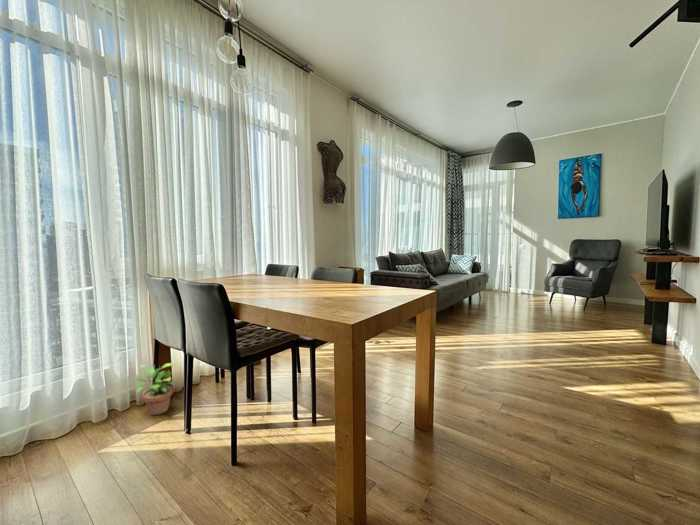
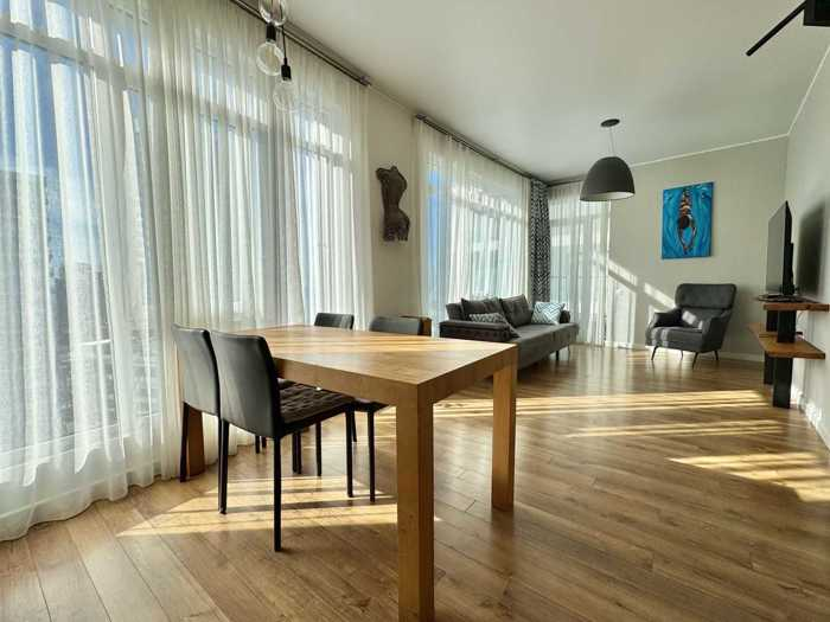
- potted plant (152, 388)
